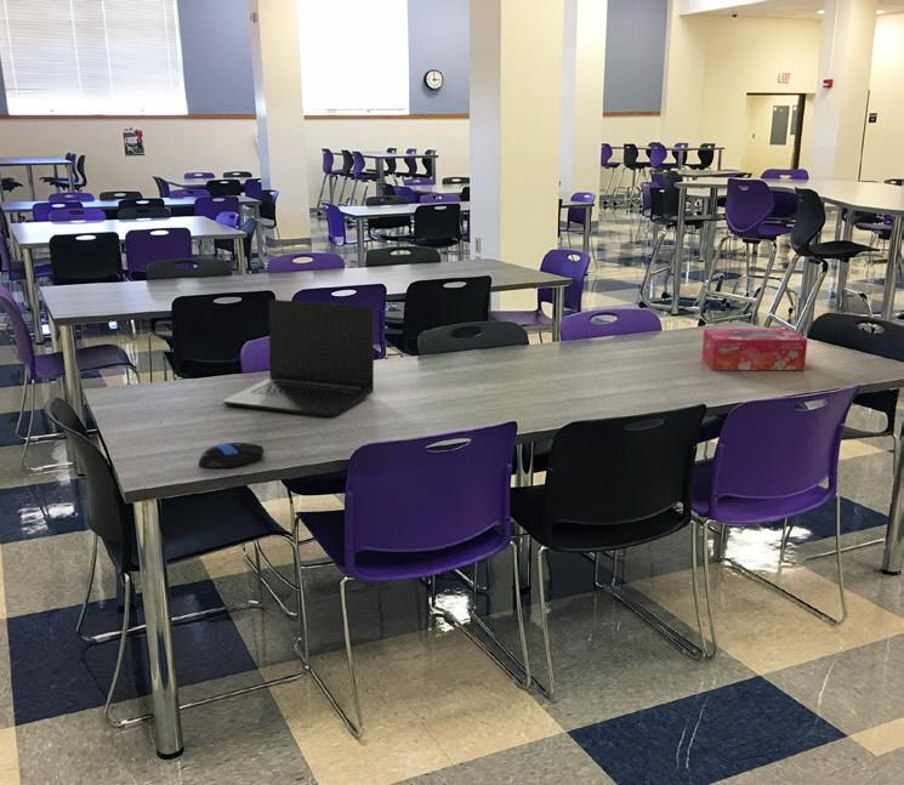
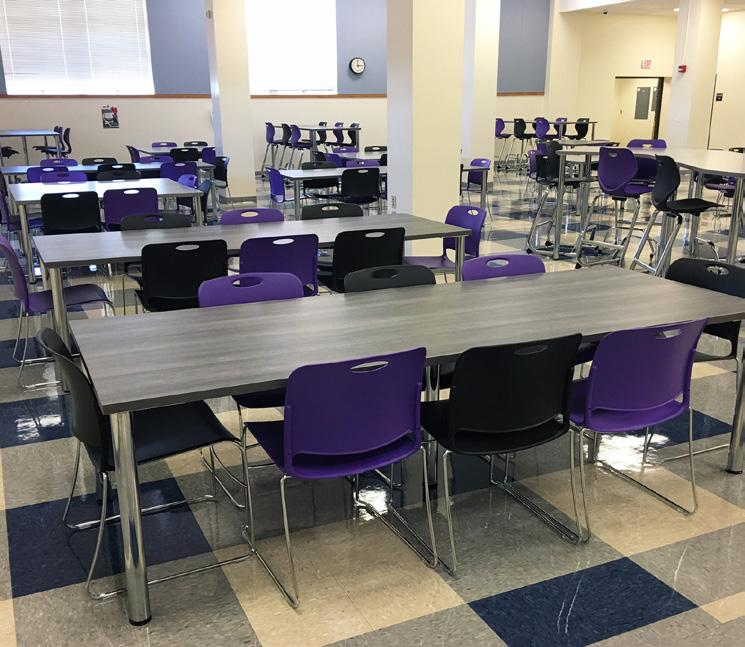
- laptop (299, 355)
- computer mouse (231, 451)
- tissue box (752, 348)
